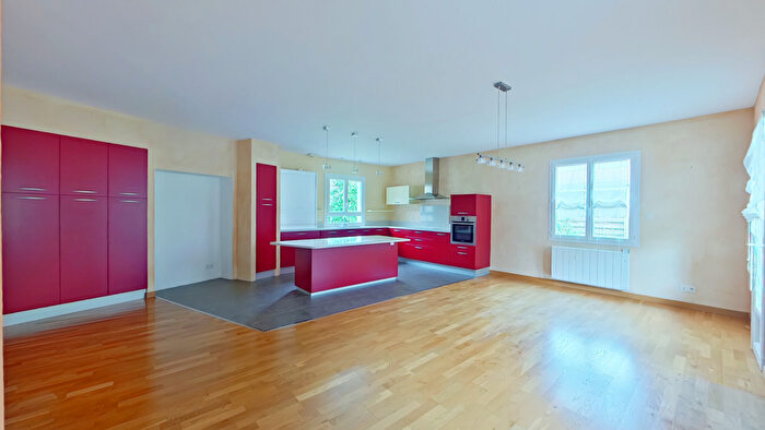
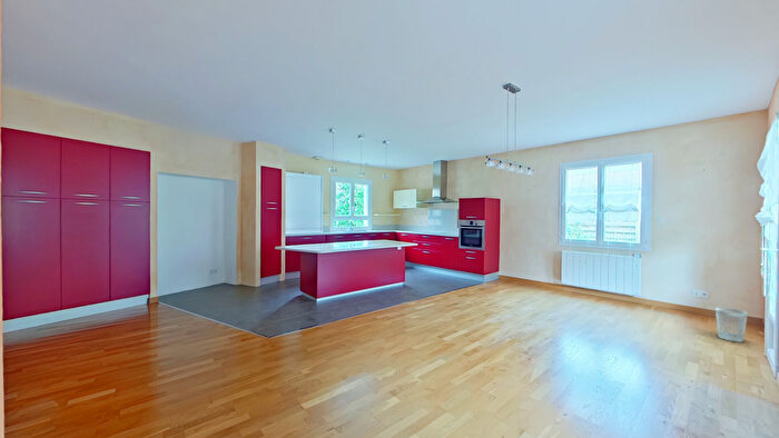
+ wastebasket (730, 325)
